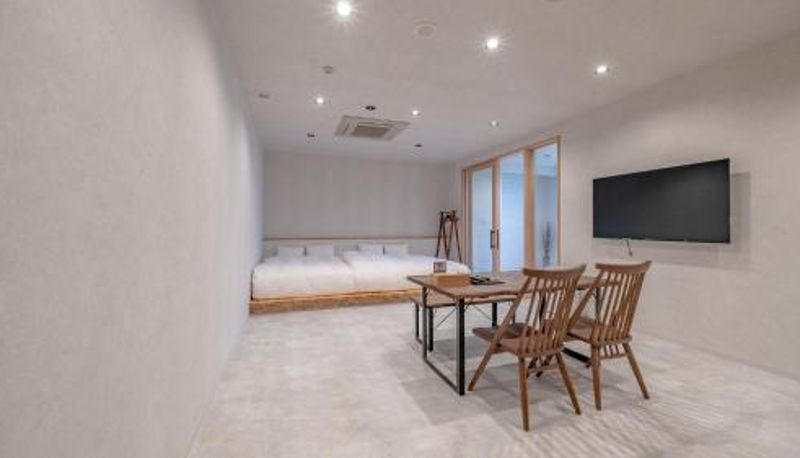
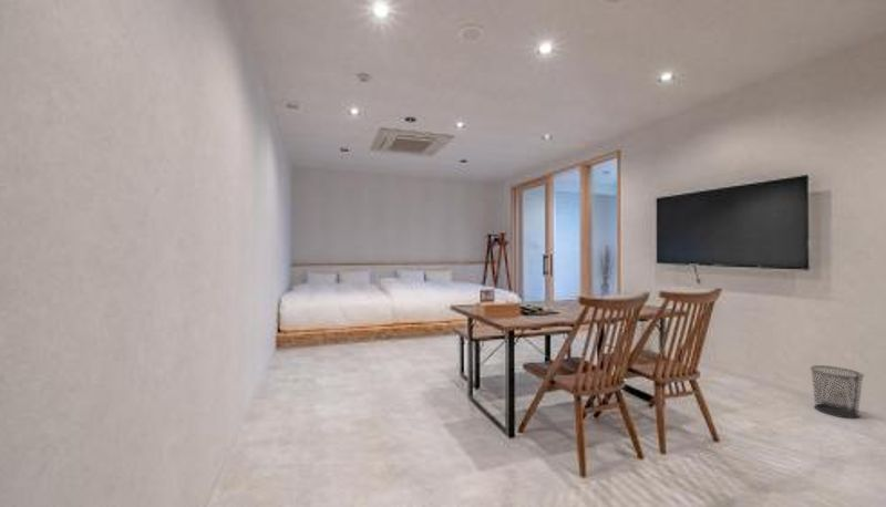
+ waste bin (836, 391)
